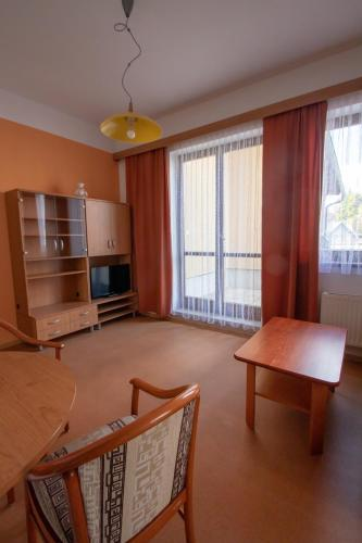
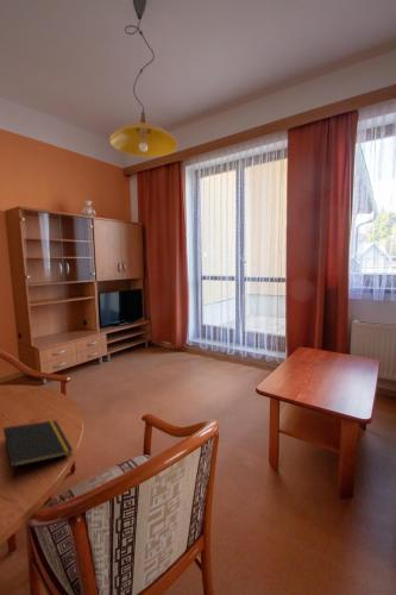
+ notepad (36, 439)
